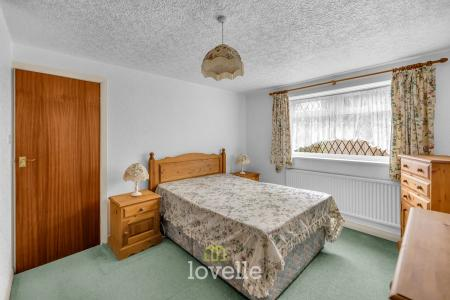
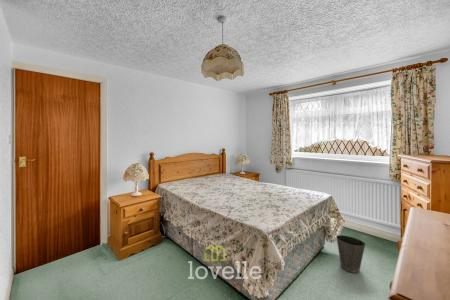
+ waste basket (350, 254)
